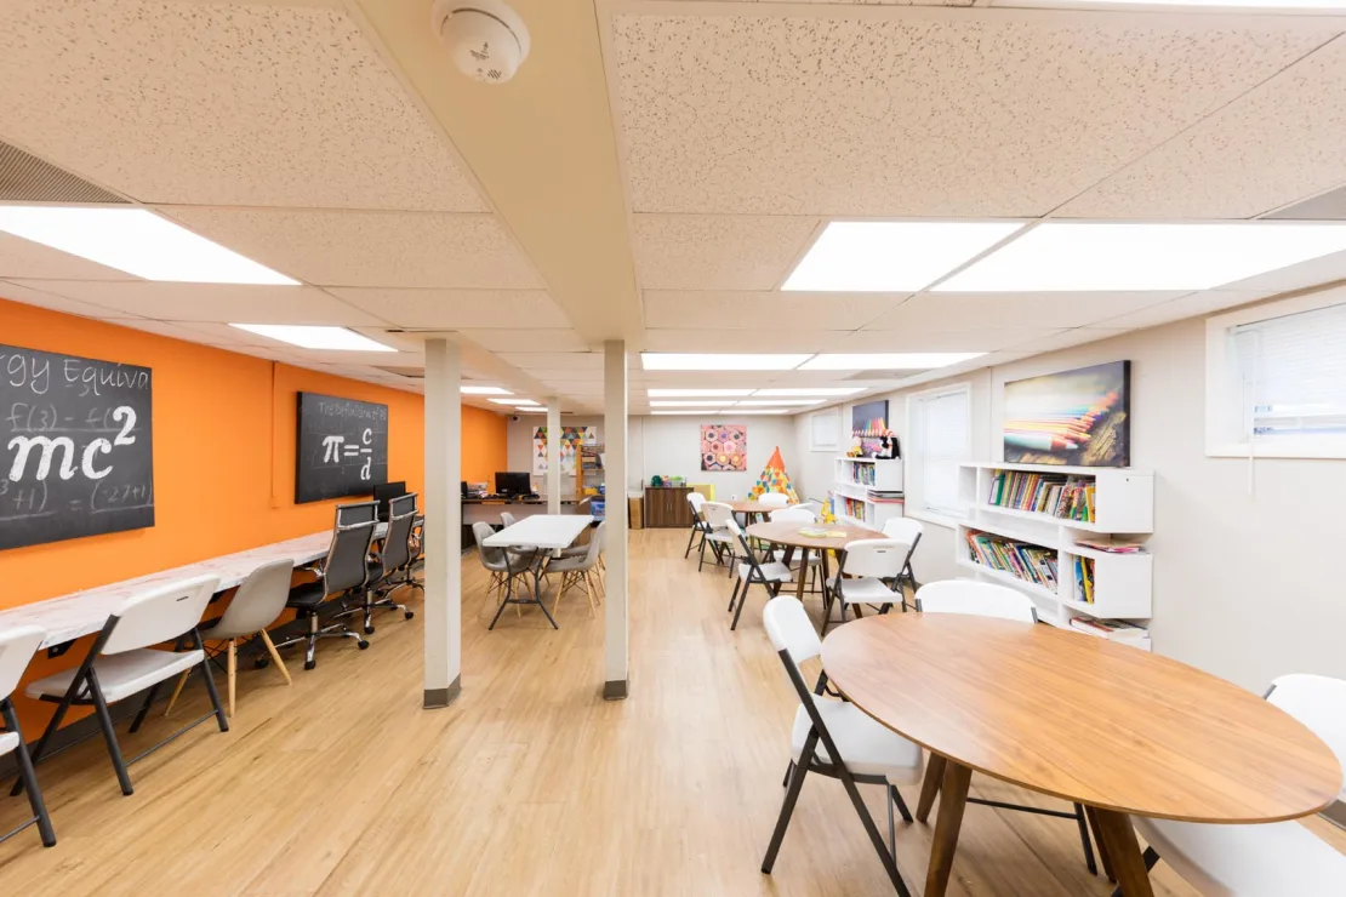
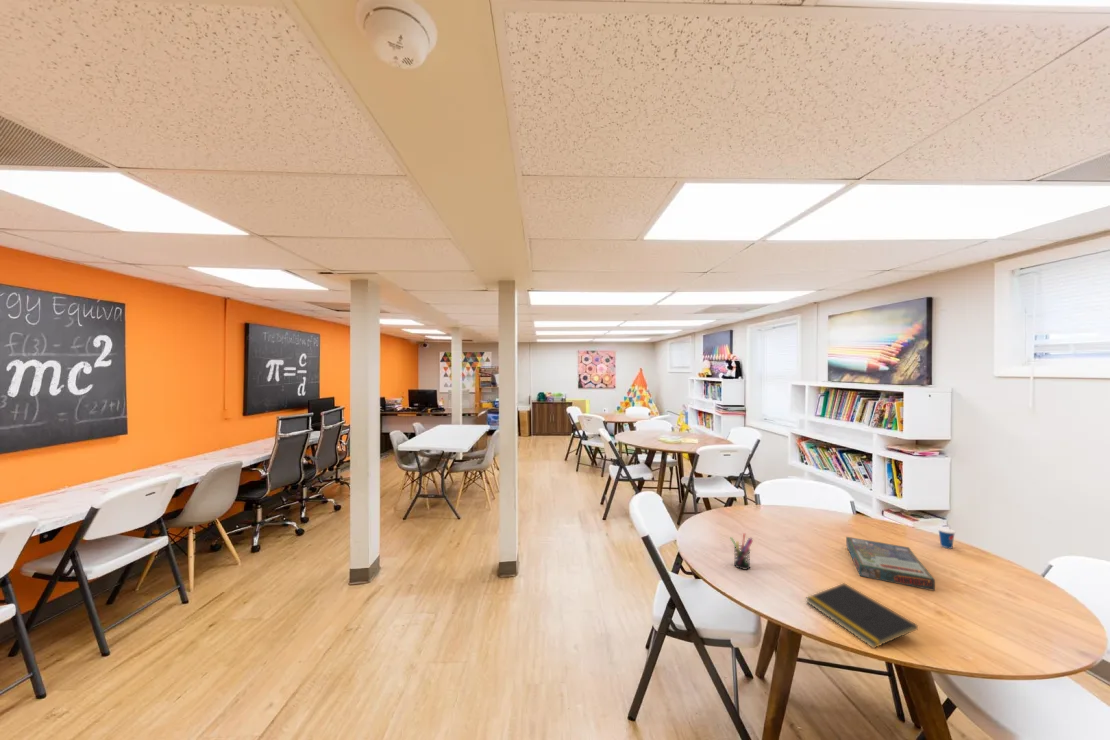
+ pen holder (740, 549)
+ notepad (857, 612)
+ cup (946, 533)
+ board game (885, 560)
